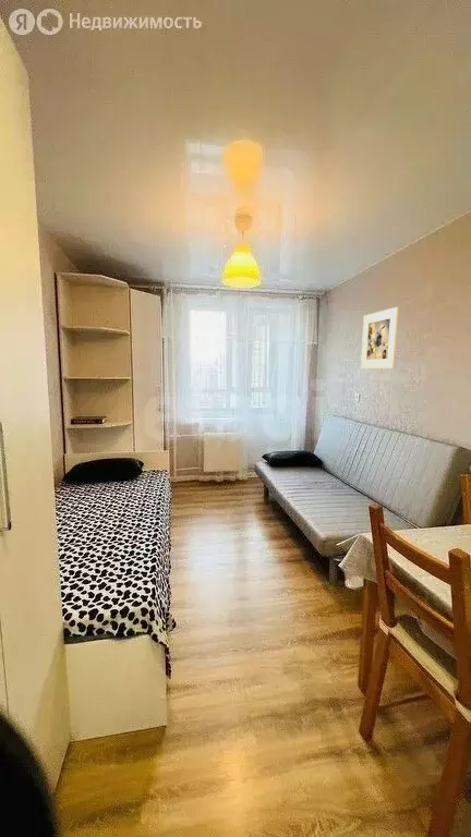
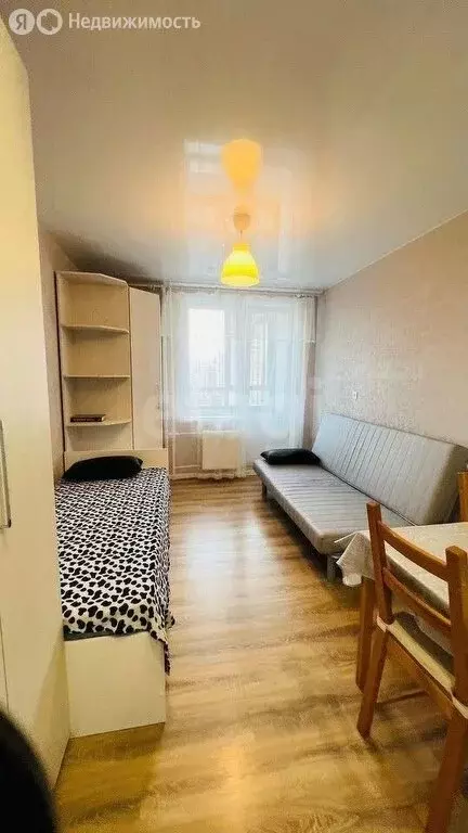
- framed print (377, 340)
